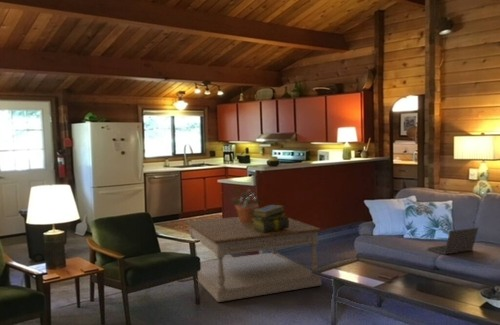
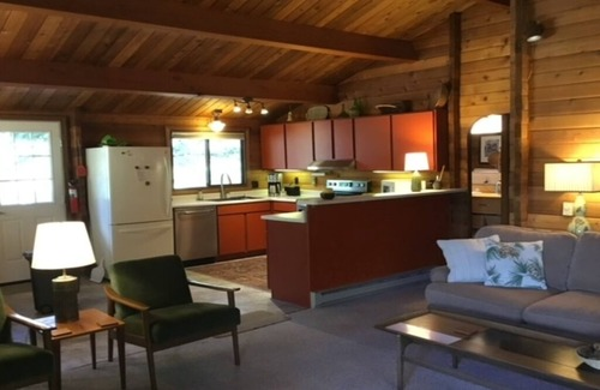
- potted plant (248, 205)
- laptop computer (452, 238)
- coffee table (250, 251)
- stack of books (269, 218)
